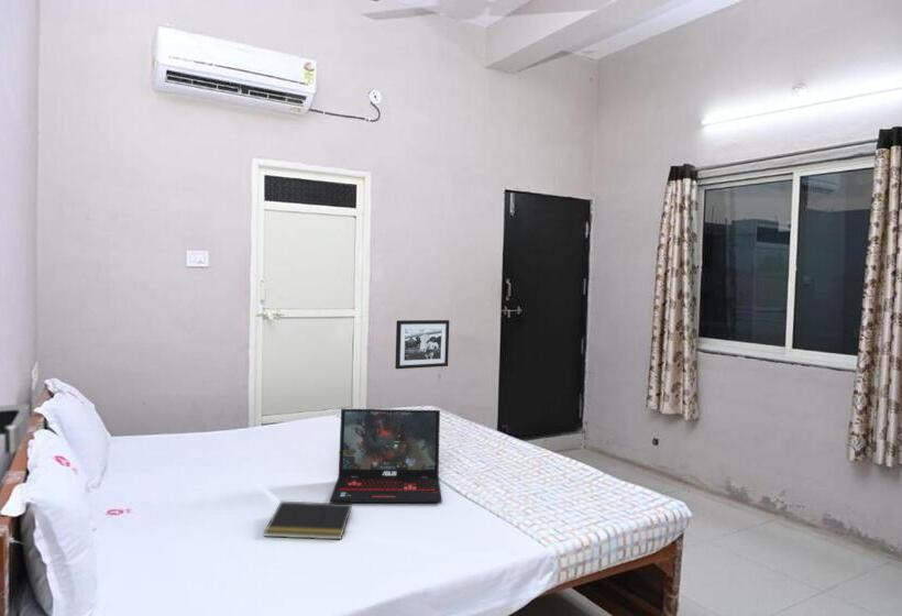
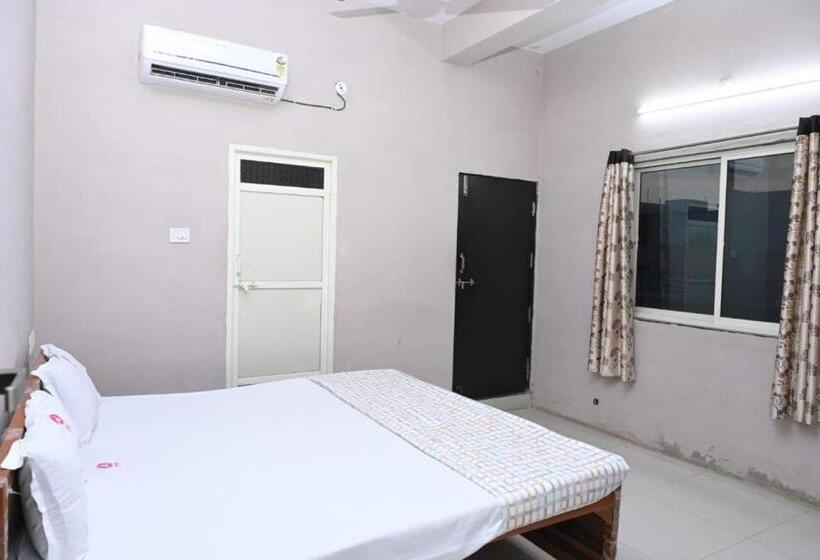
- picture frame (422, 343)
- notepad (309, 519)
- laptop (388, 453)
